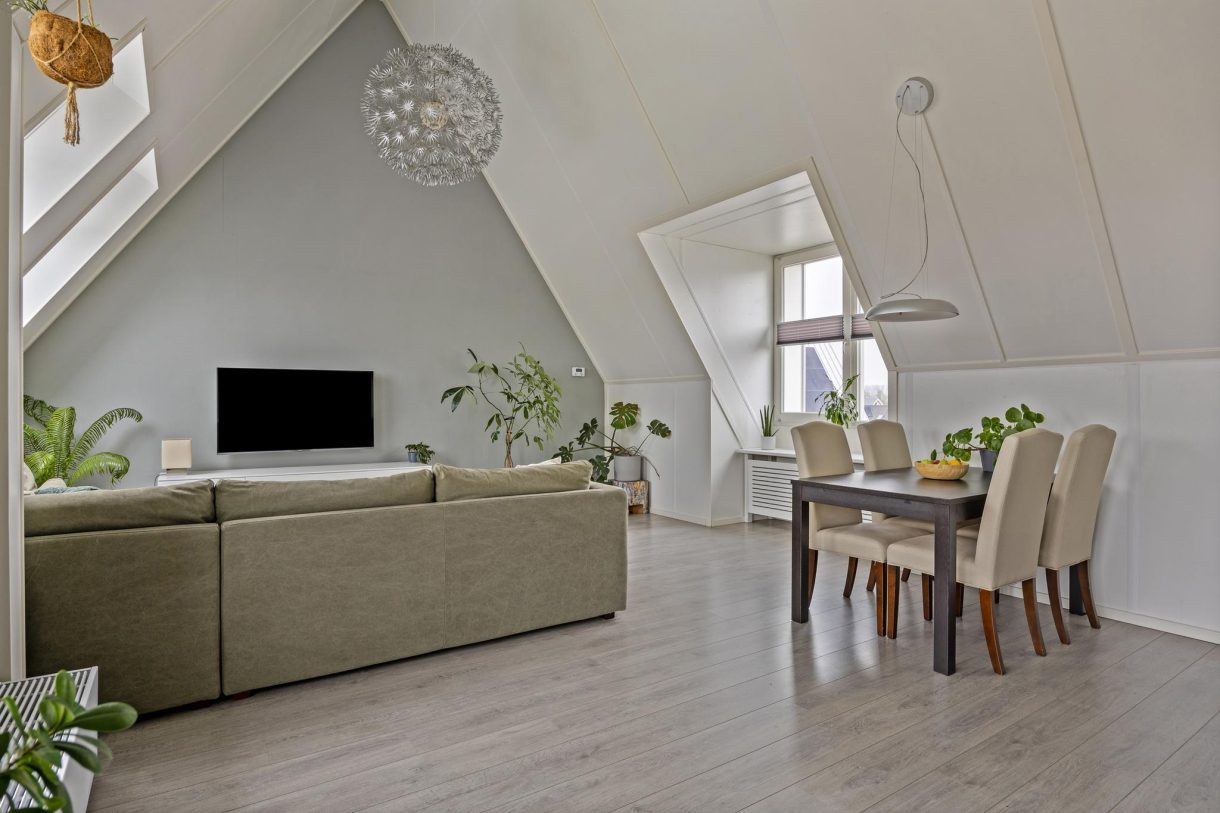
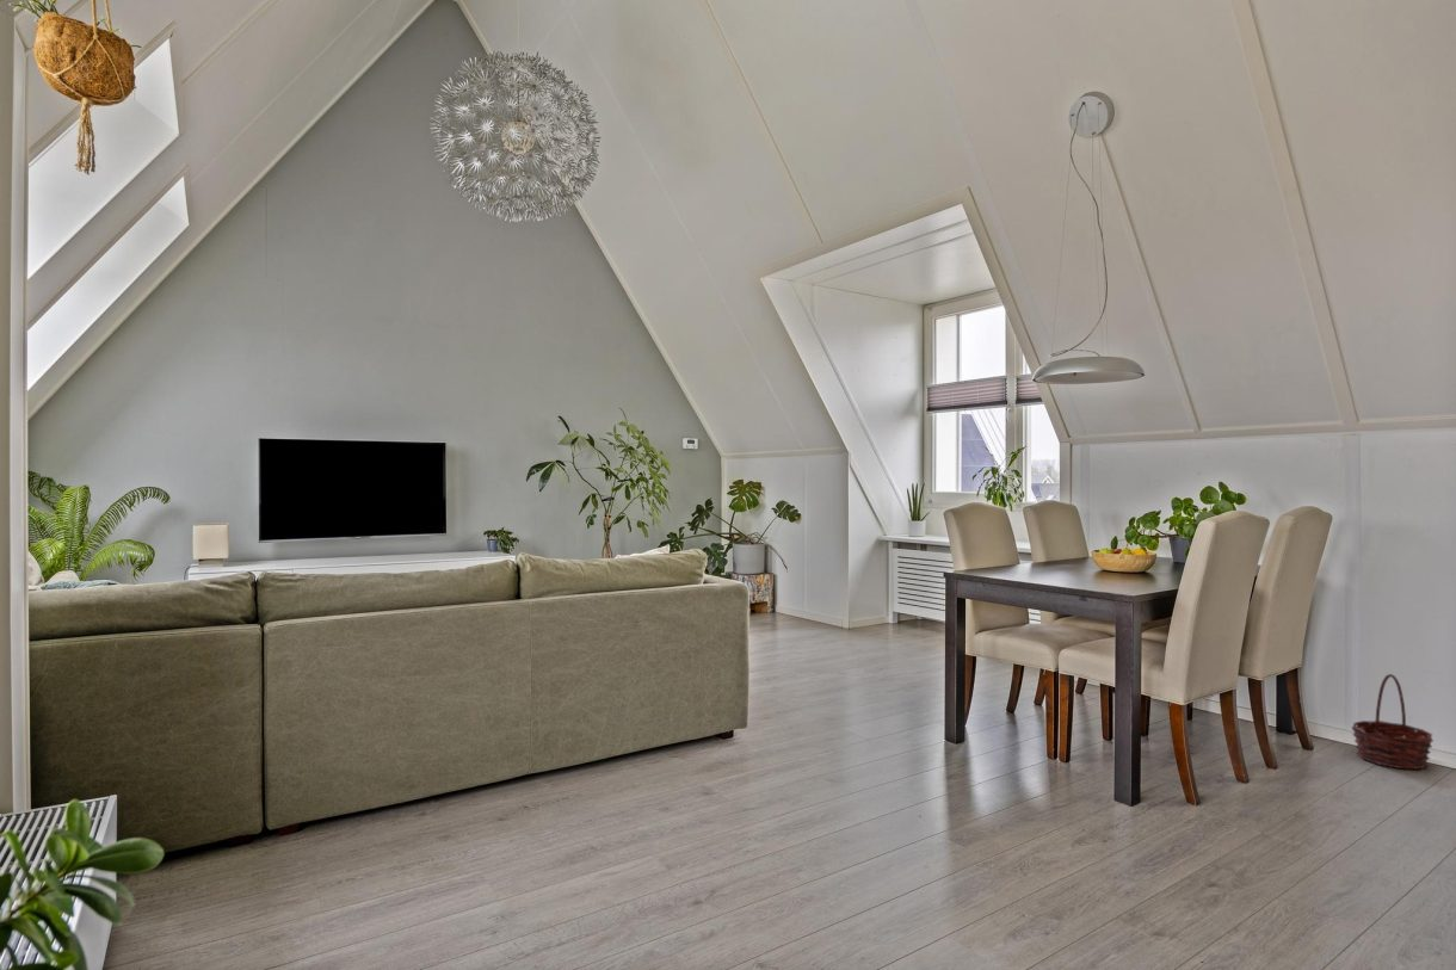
+ basket (1390, 723)
